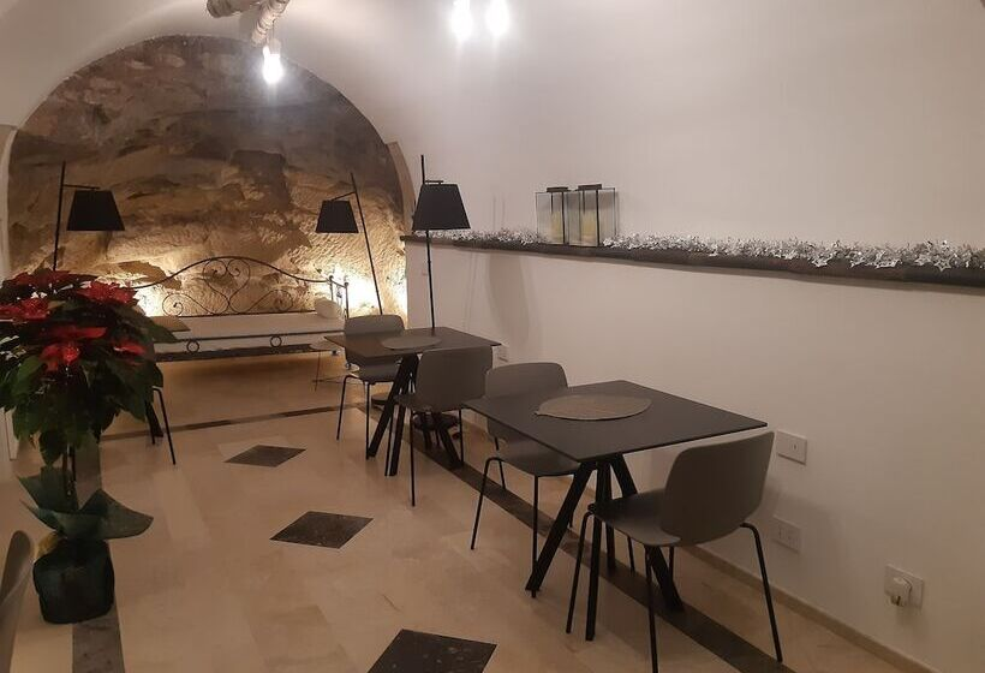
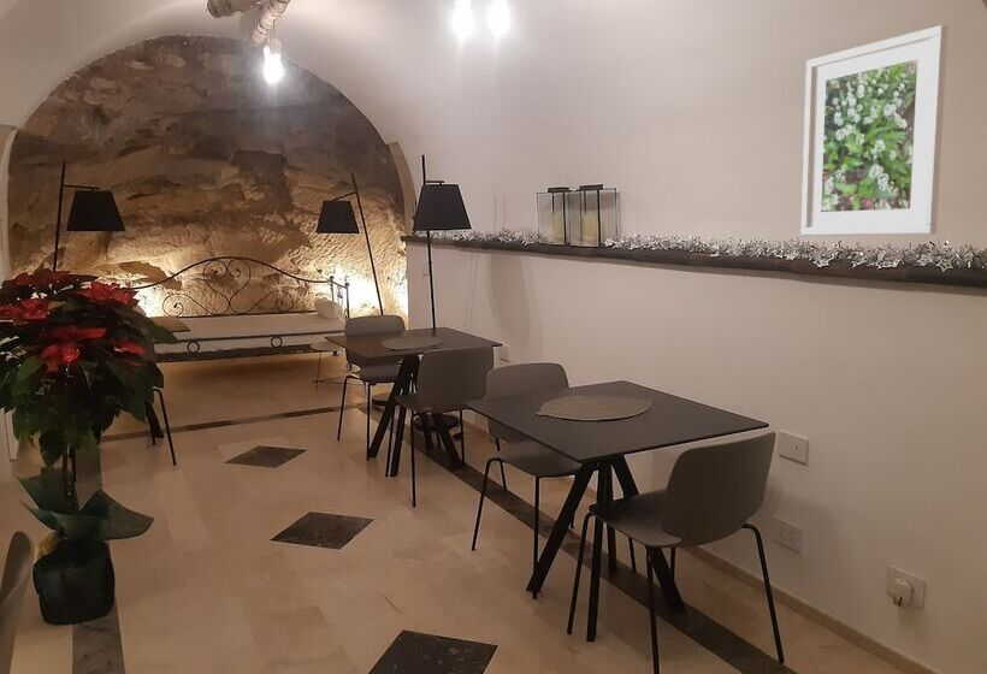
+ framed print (867, 141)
